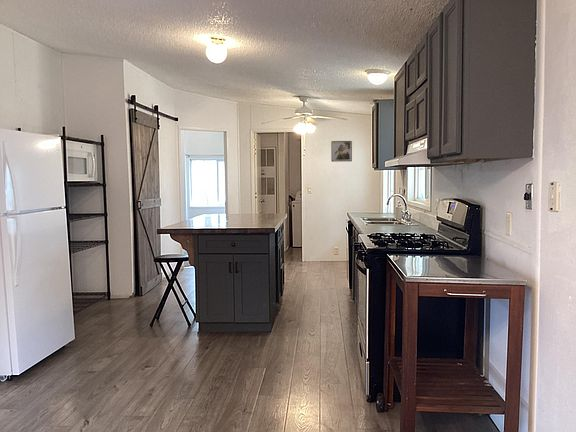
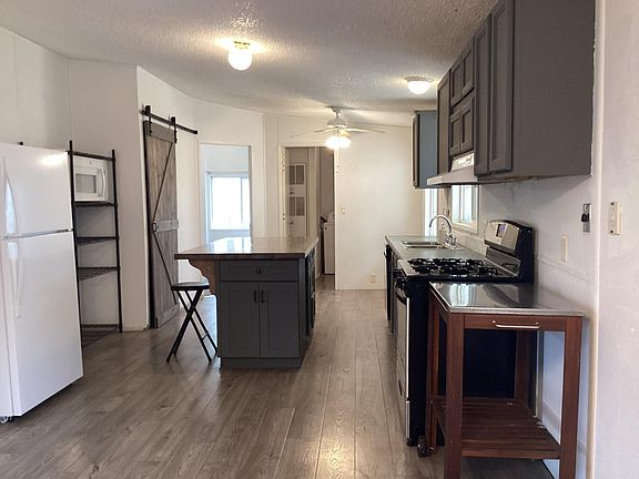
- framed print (341, 151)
